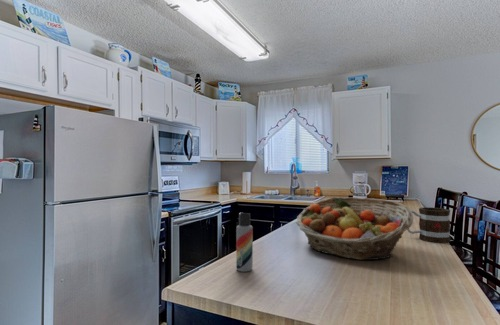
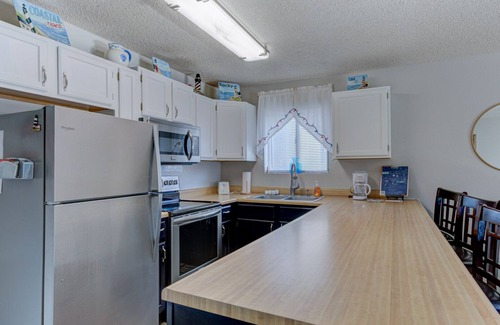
- mug (427, 224)
- fruit basket (350, 224)
- lotion bottle (244, 240)
